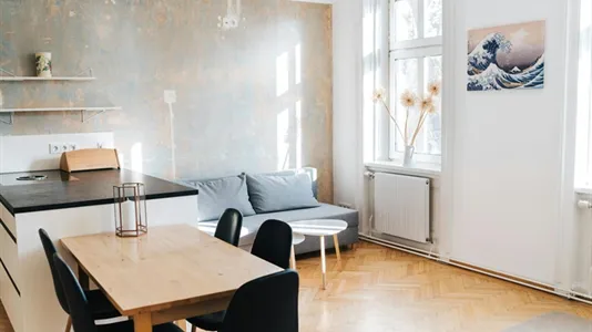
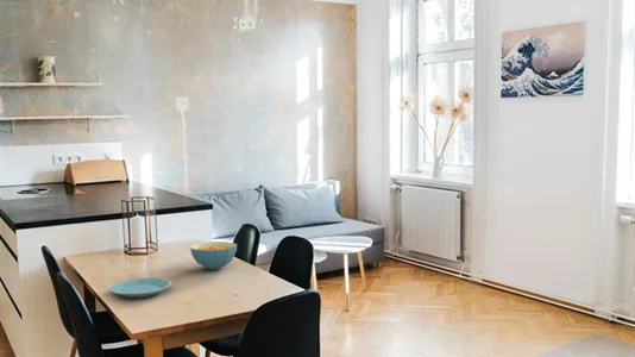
+ cereal bowl (214, 256)
+ plate (140, 288)
